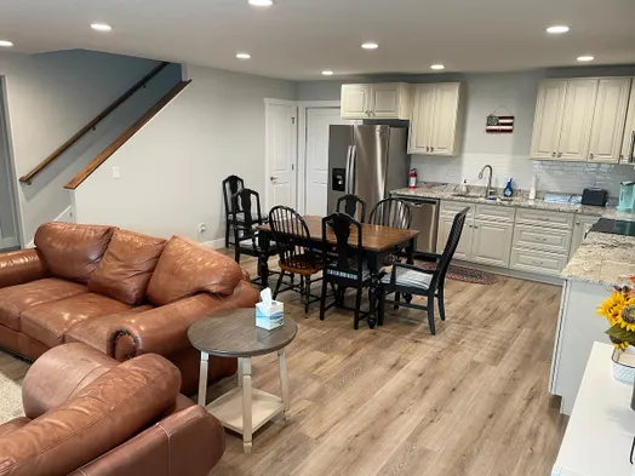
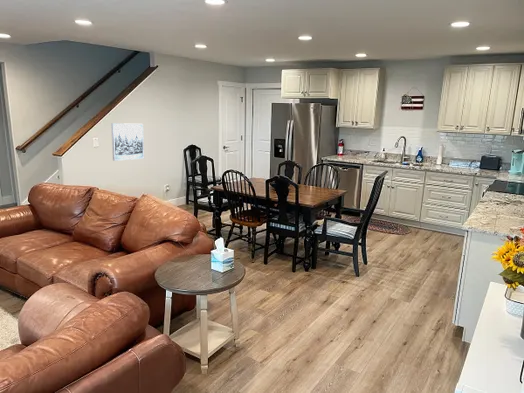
+ wall art (128, 141)
